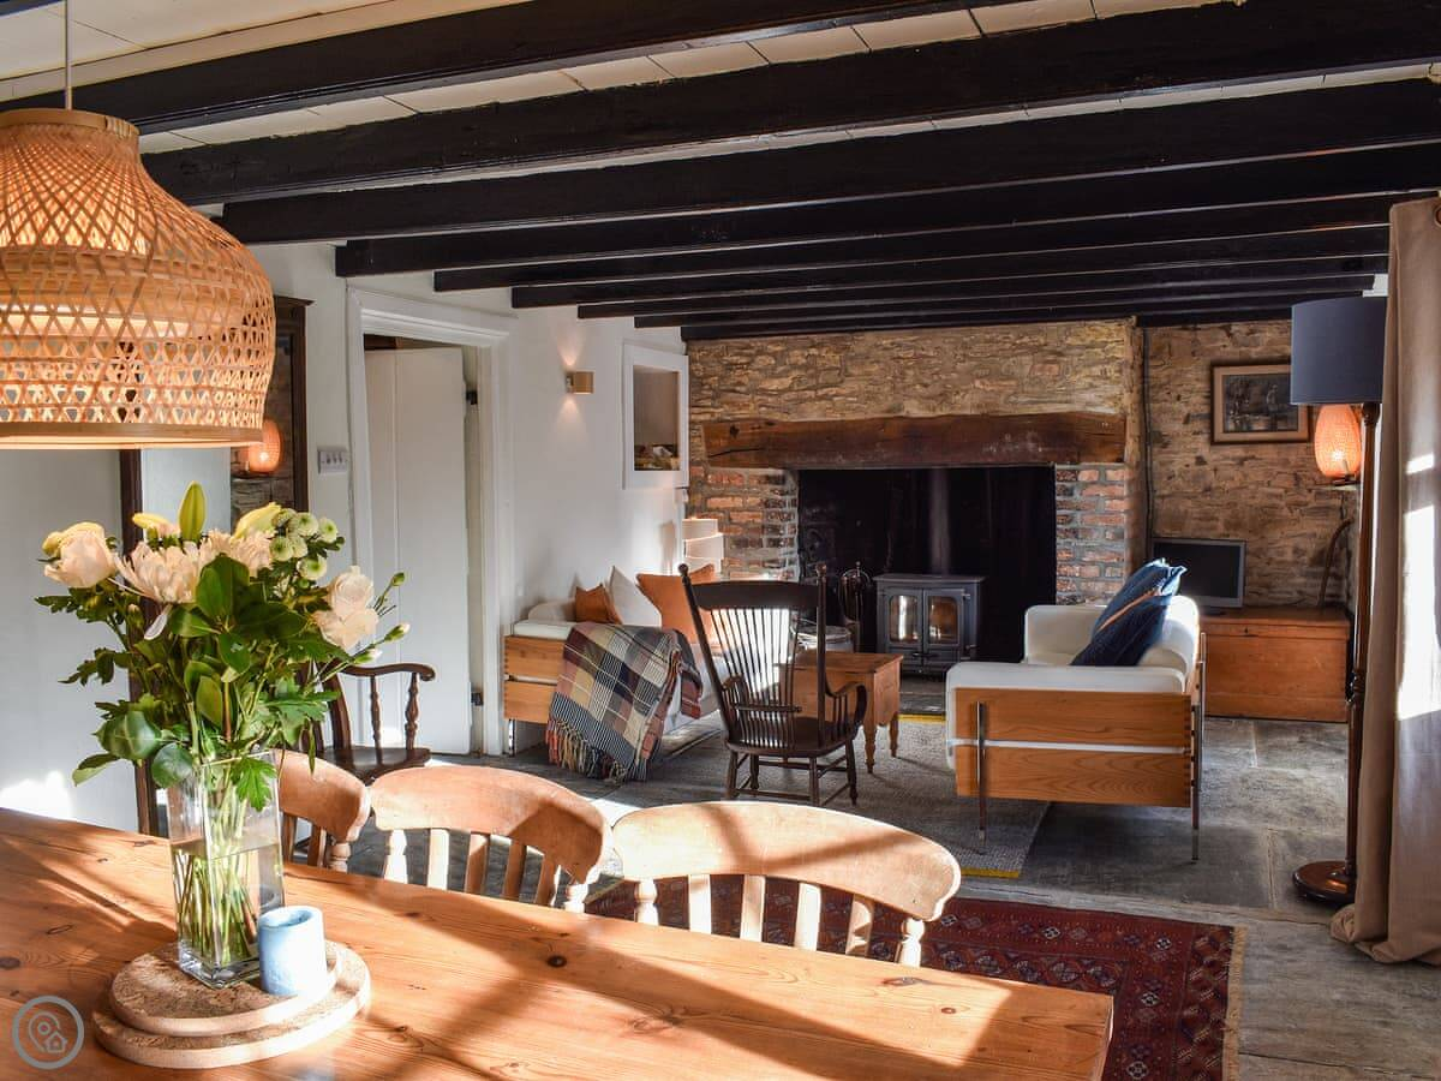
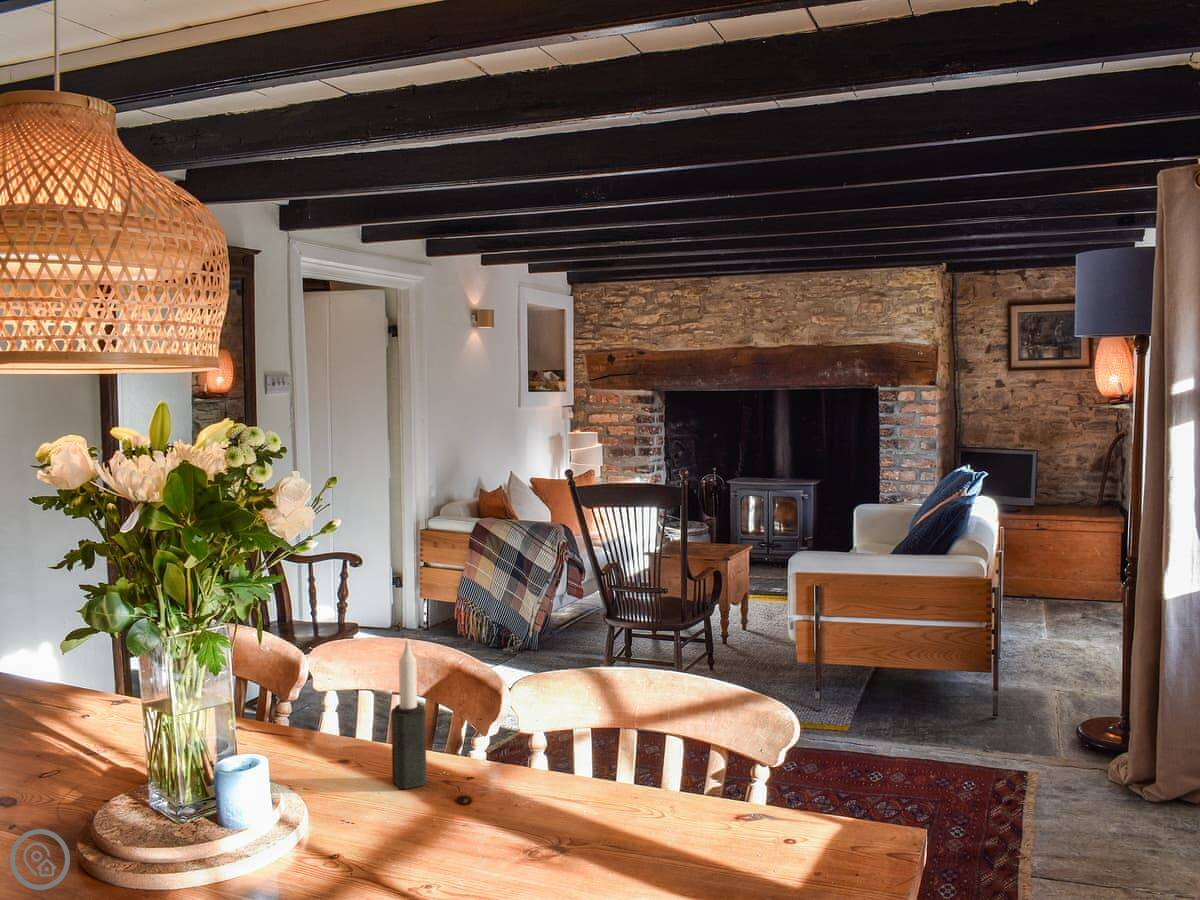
+ candle (408, 711)
